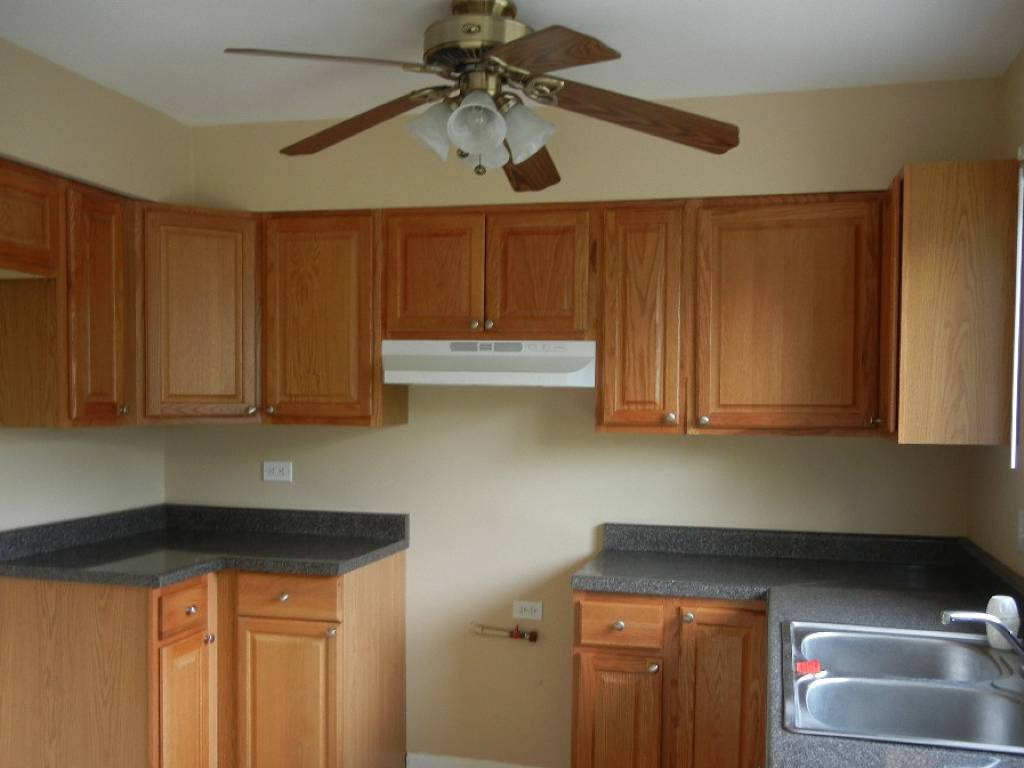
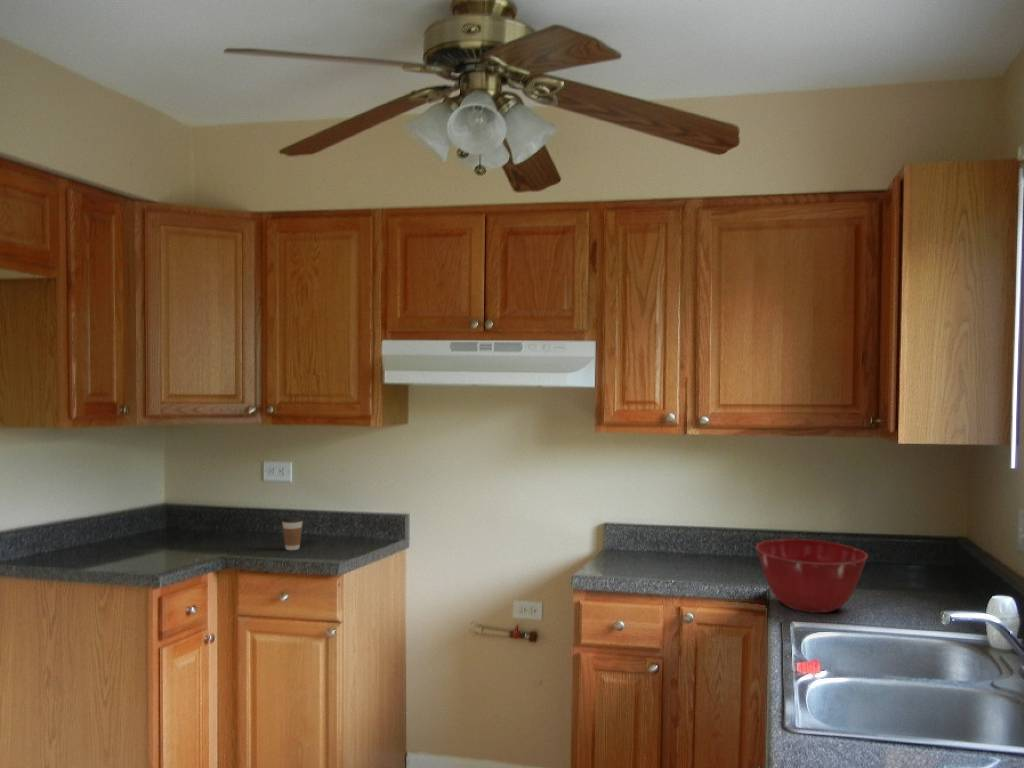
+ coffee cup (292, 532)
+ mixing bowl (810, 577)
